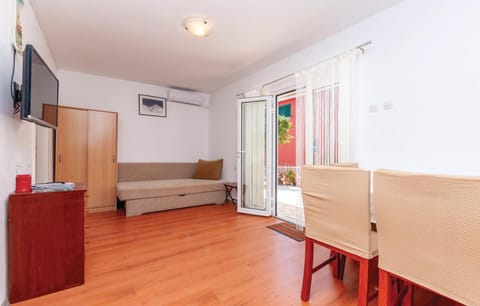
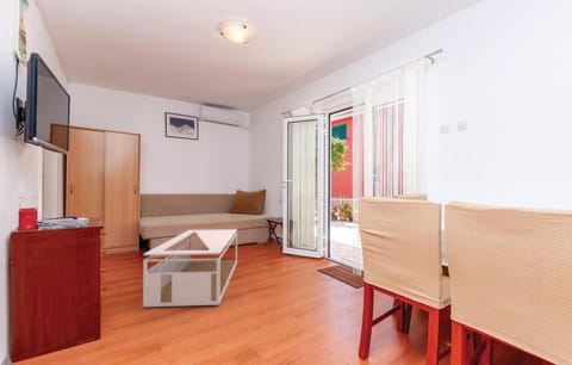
+ coffee table (200, 259)
